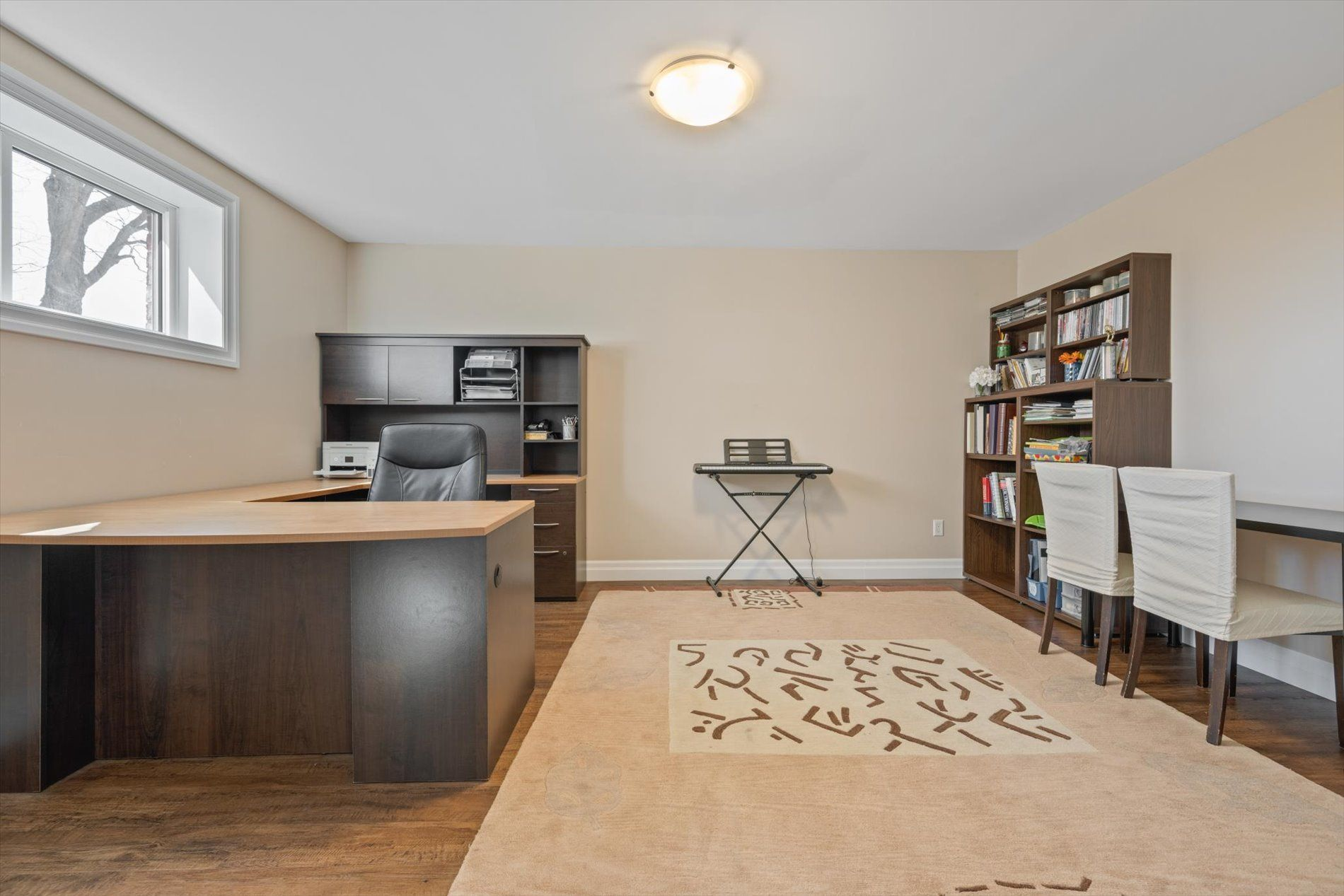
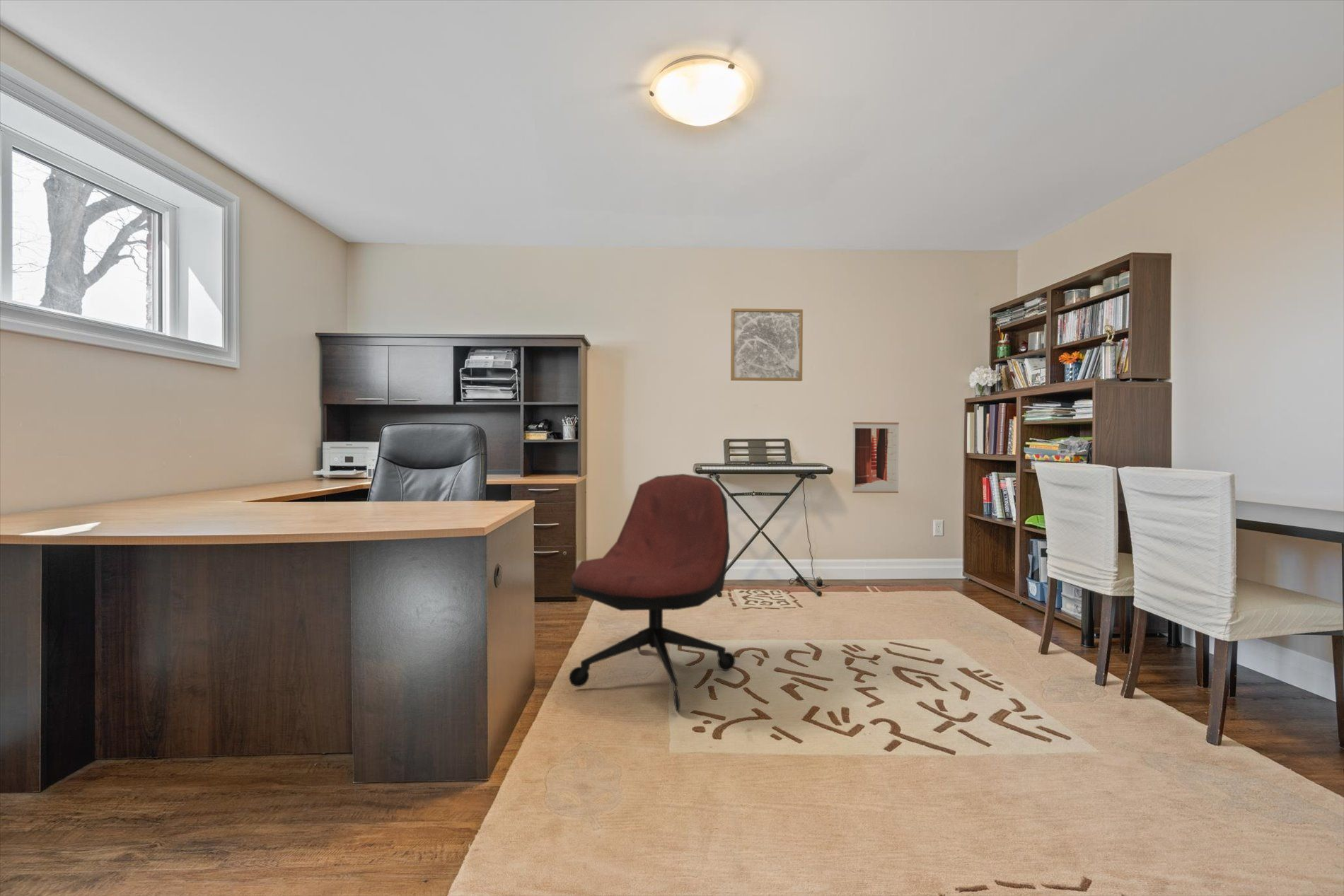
+ wall art (875, 458)
+ wall art (766, 344)
+ office chair (656, 577)
